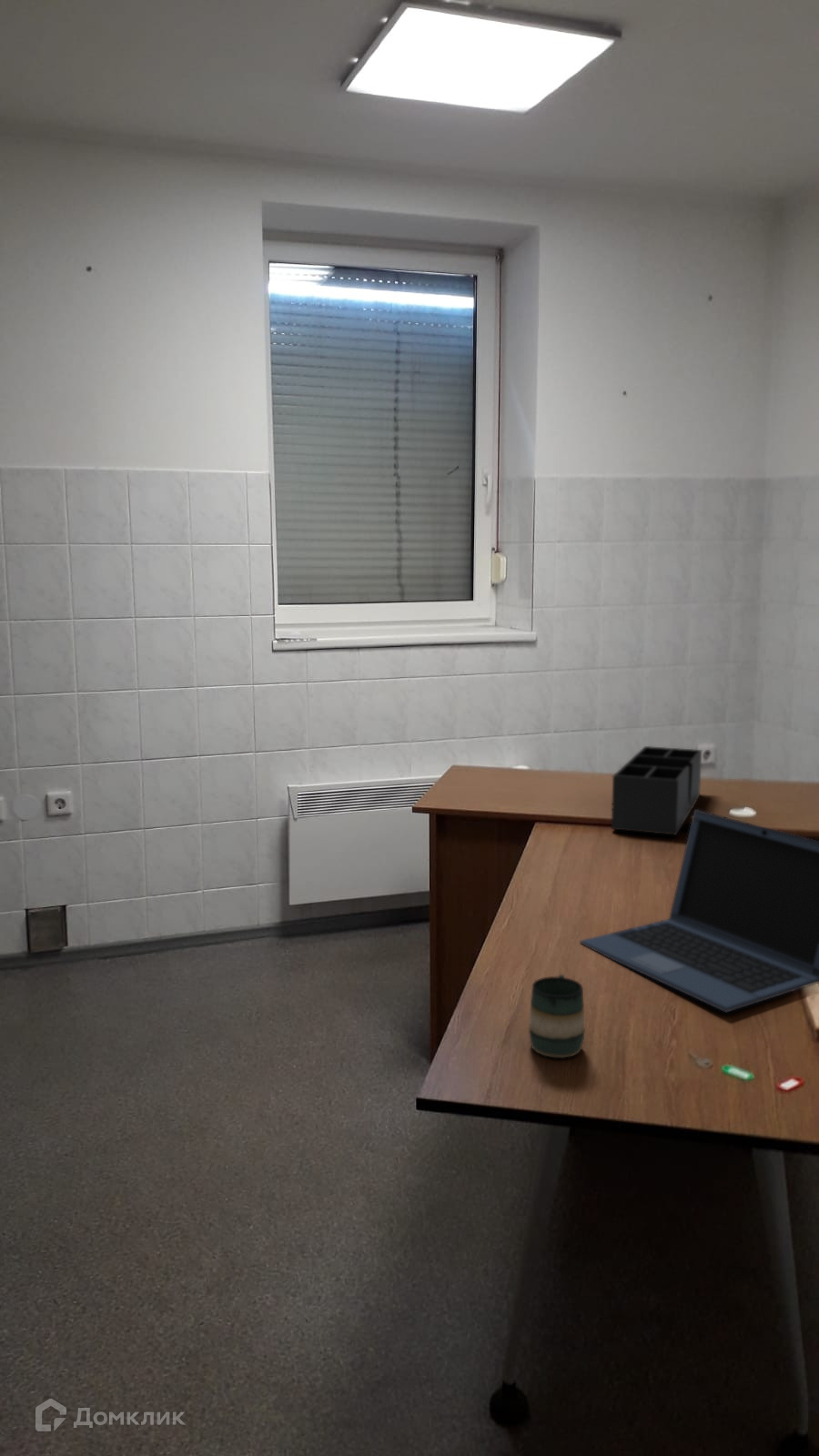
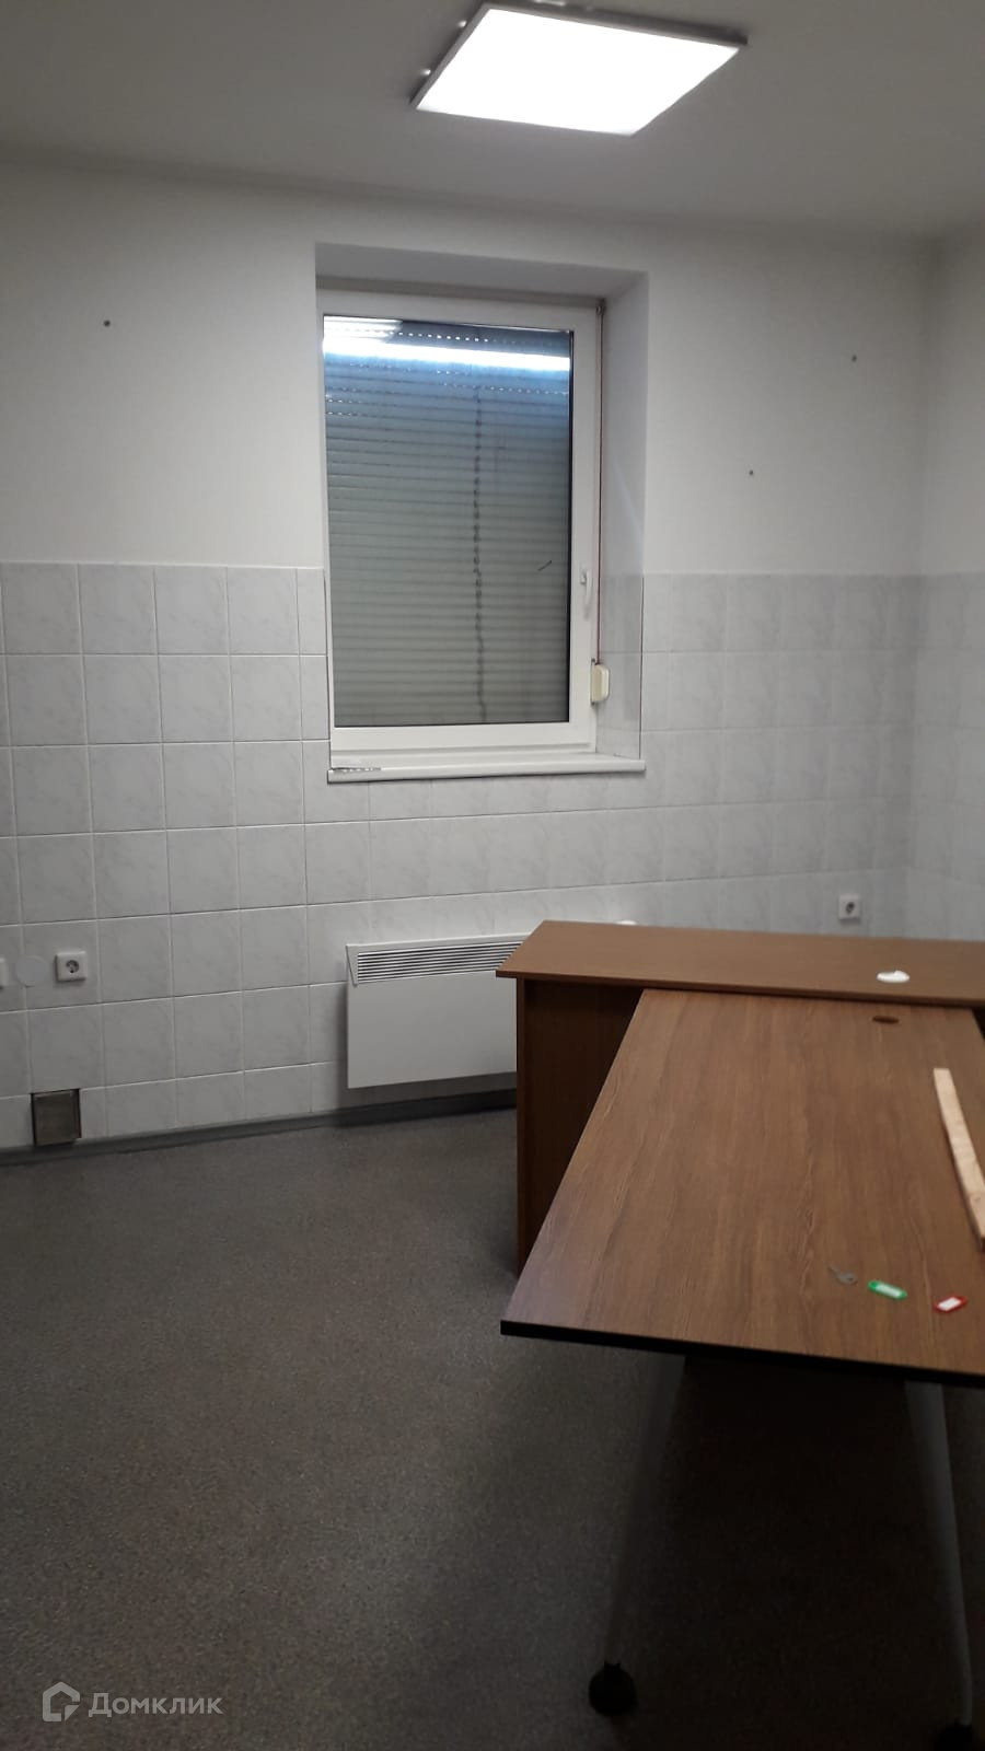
- mug (558, 1011)
- laptop (710, 899)
- desk organizer (659, 787)
